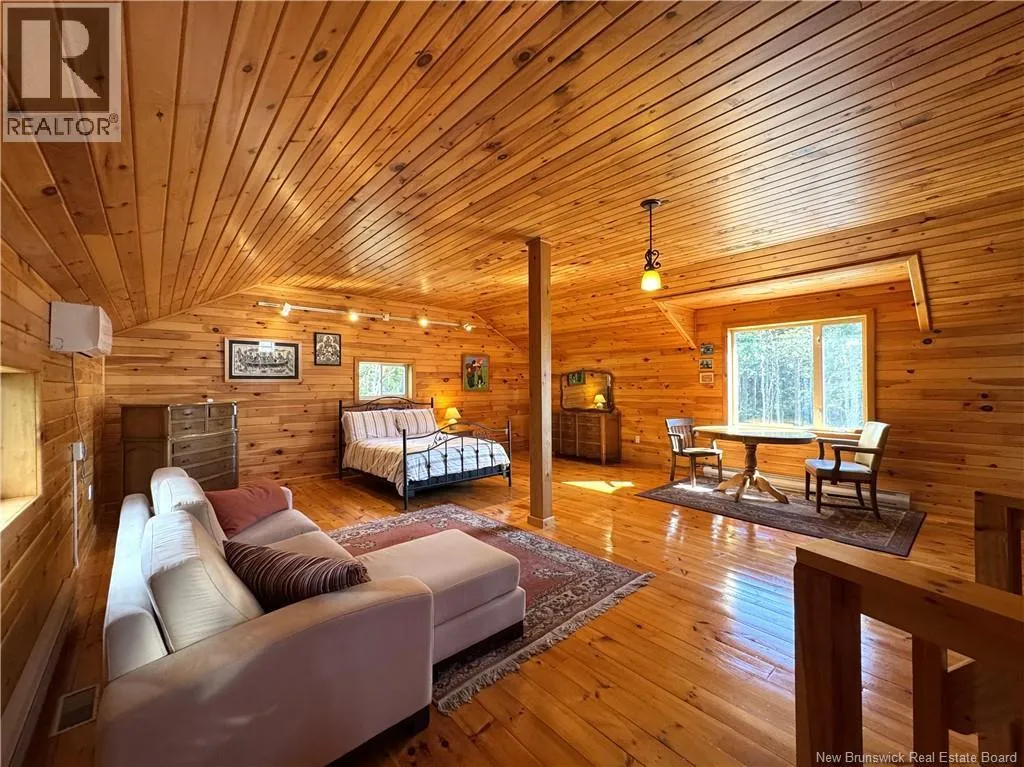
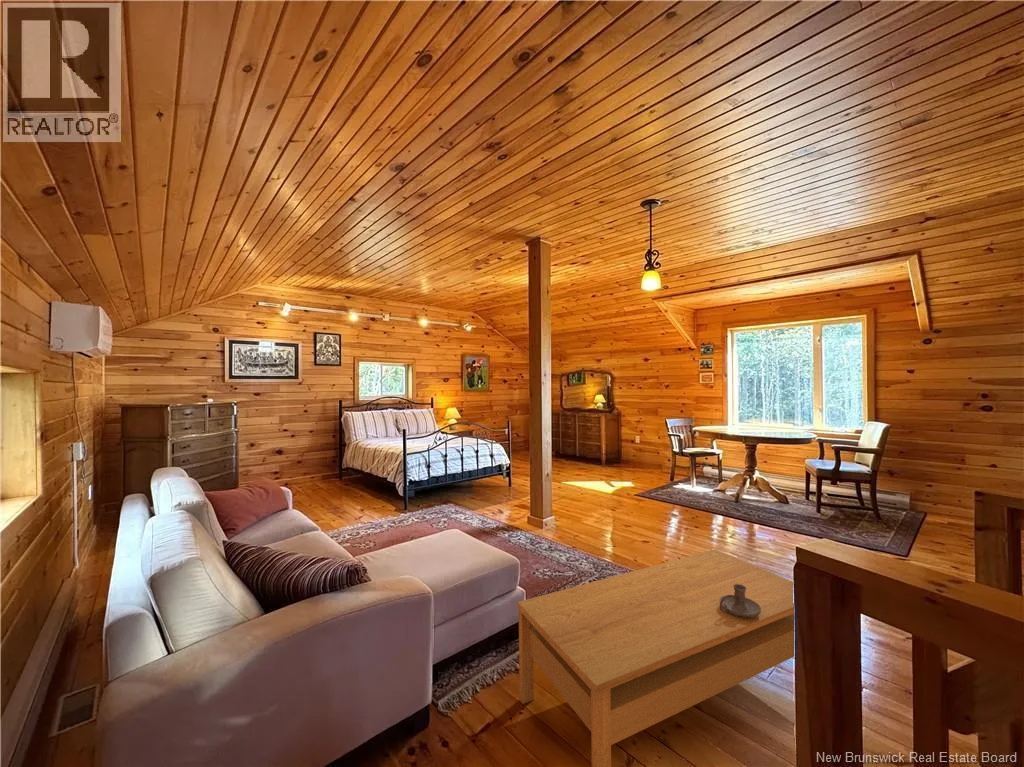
+ coffee table (673, 646)
+ candle holder (736, 599)
